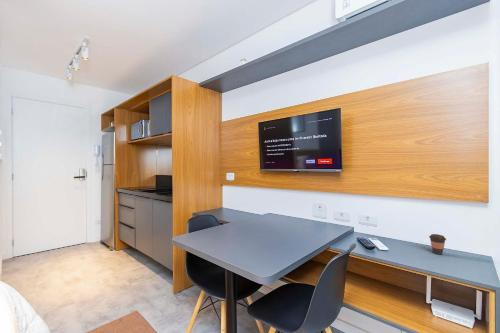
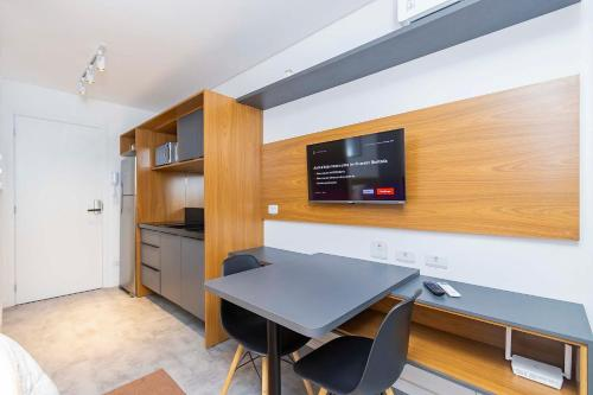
- coffee cup (437, 244)
